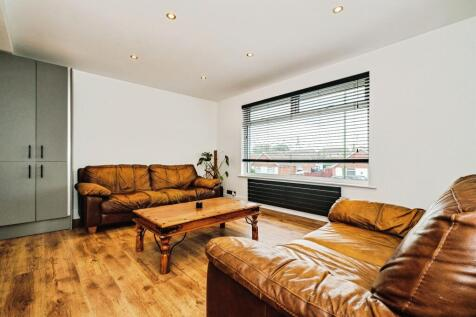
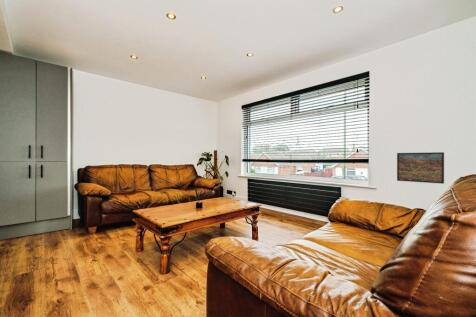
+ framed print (419, 167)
